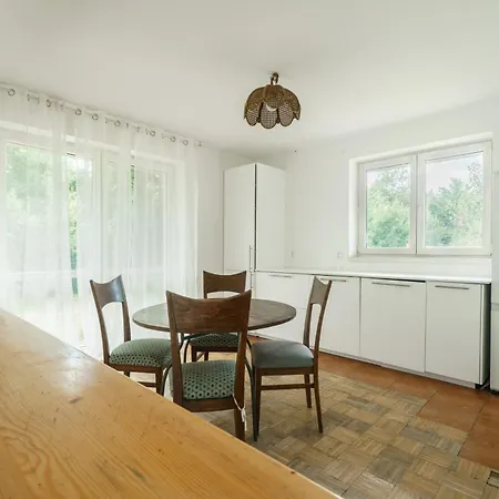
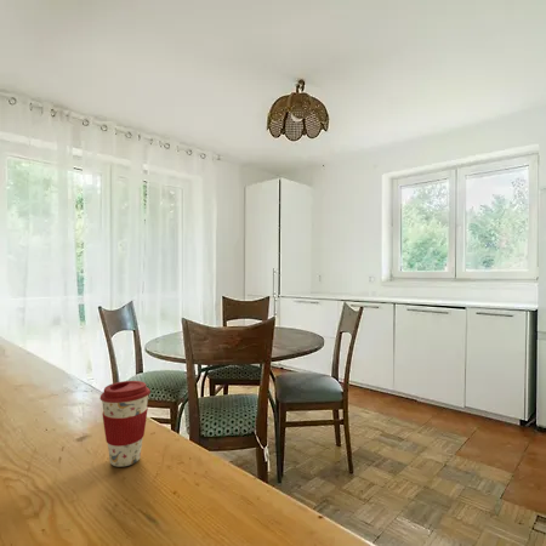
+ coffee cup (125, 422)
